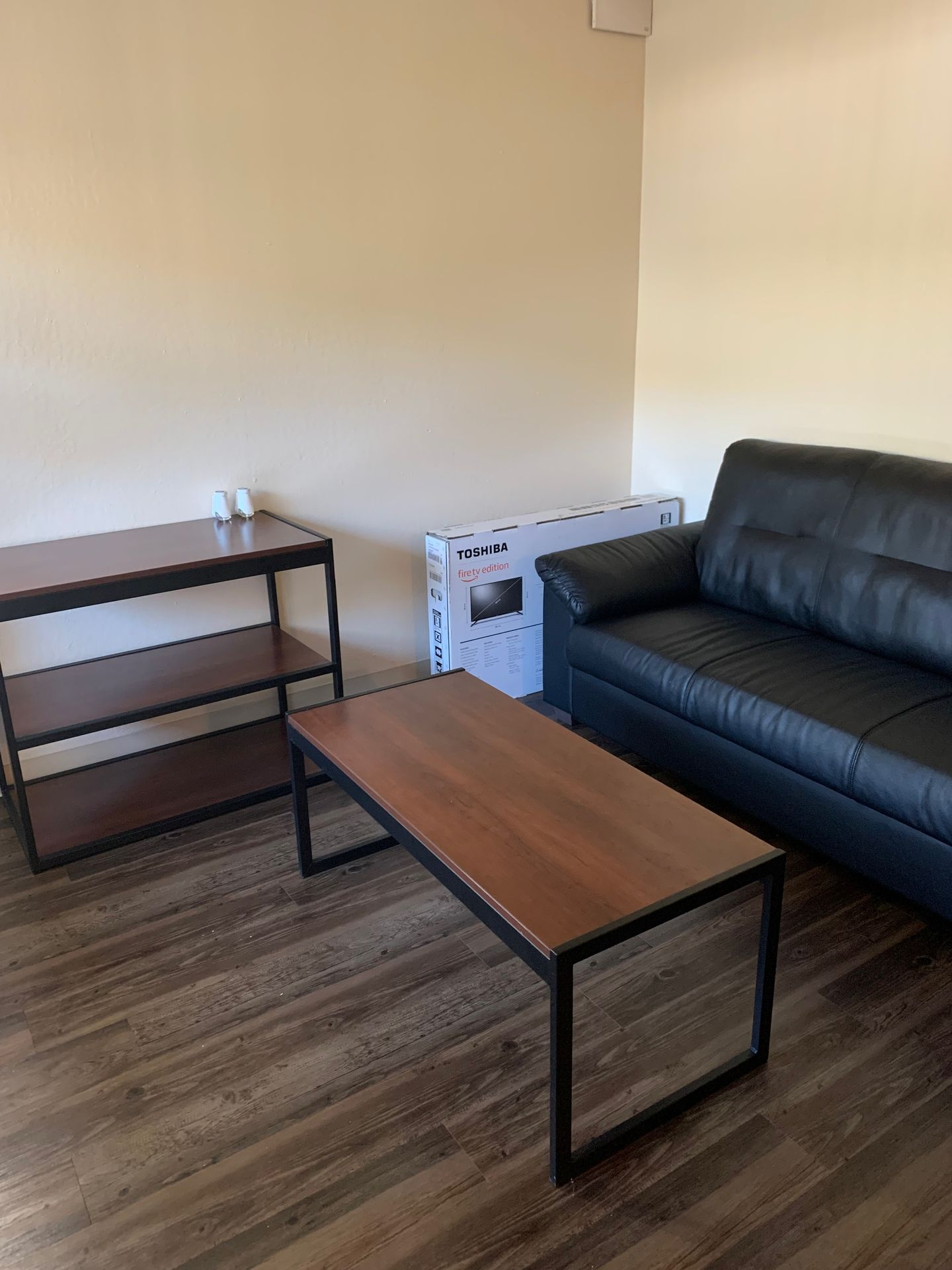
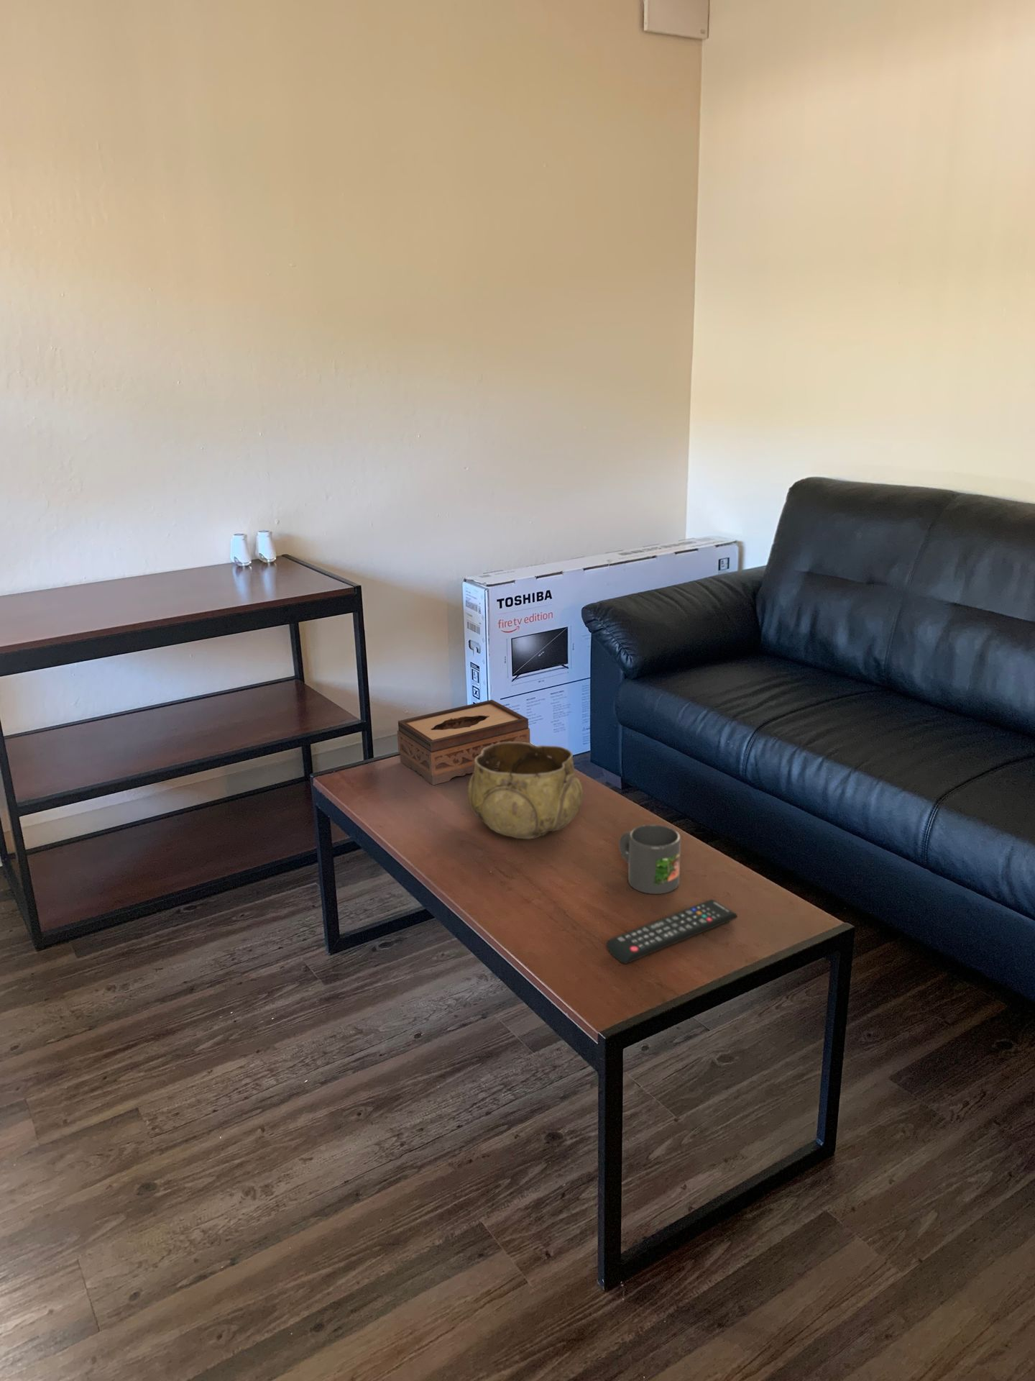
+ mug (648, 855)
+ remote control (673, 931)
+ tissue box (463, 741)
+ decorative bowl (524, 793)
